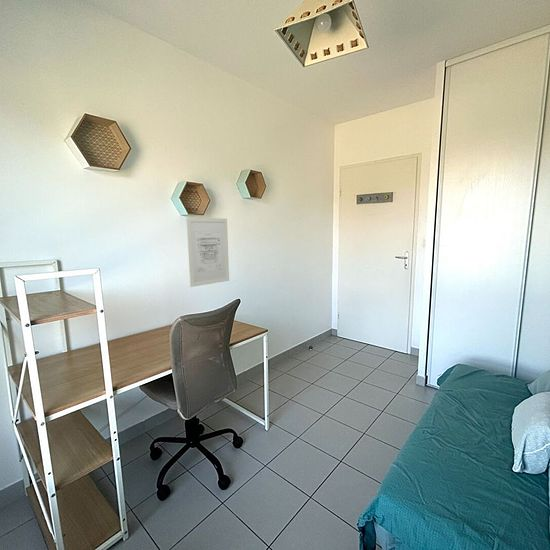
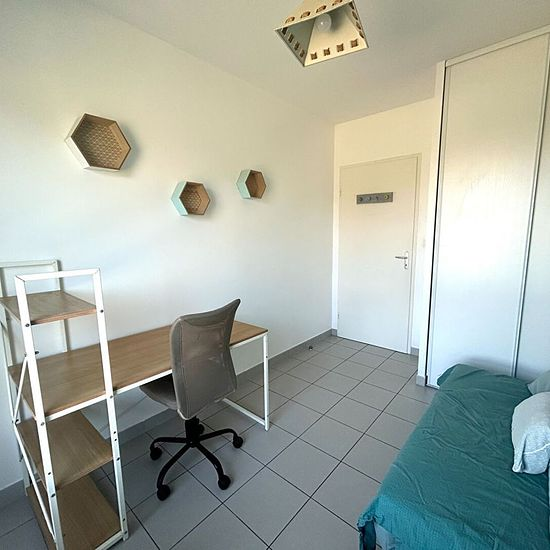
- wall art (209, 251)
